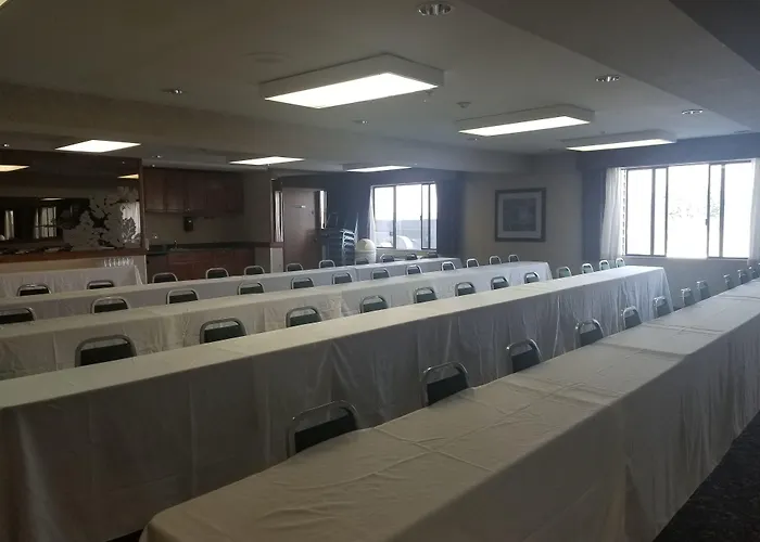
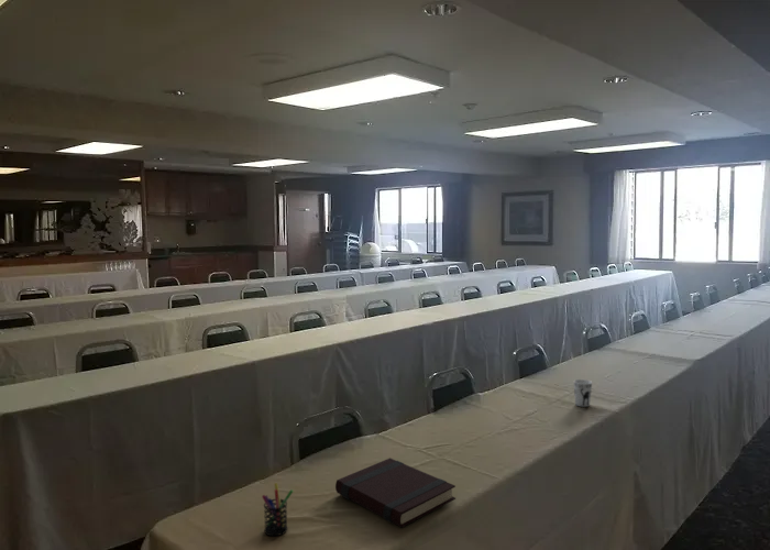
+ book (394, 490)
+ pen holder (278, 507)
+ cup (582, 393)
